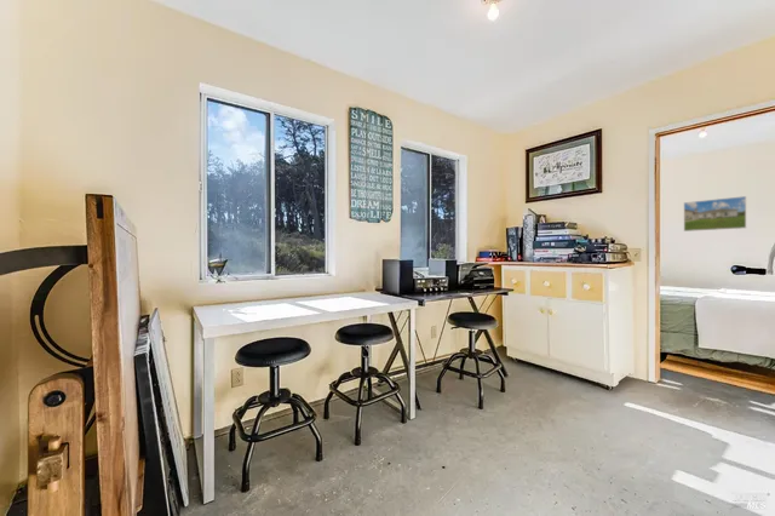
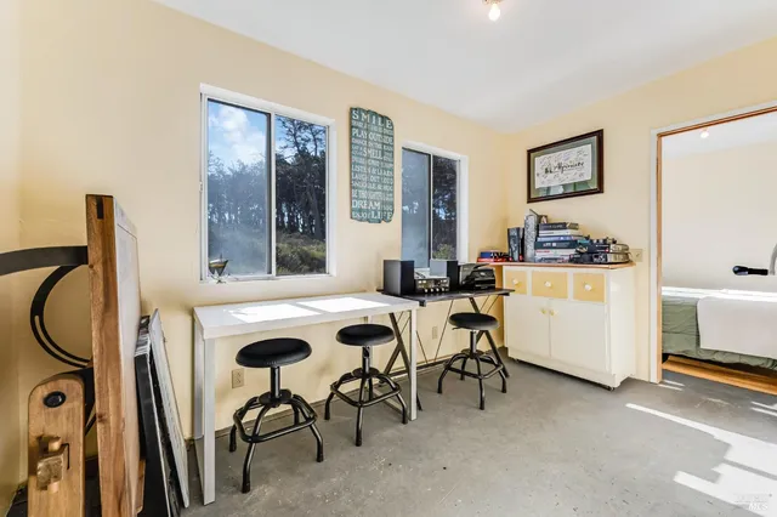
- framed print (713, 214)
